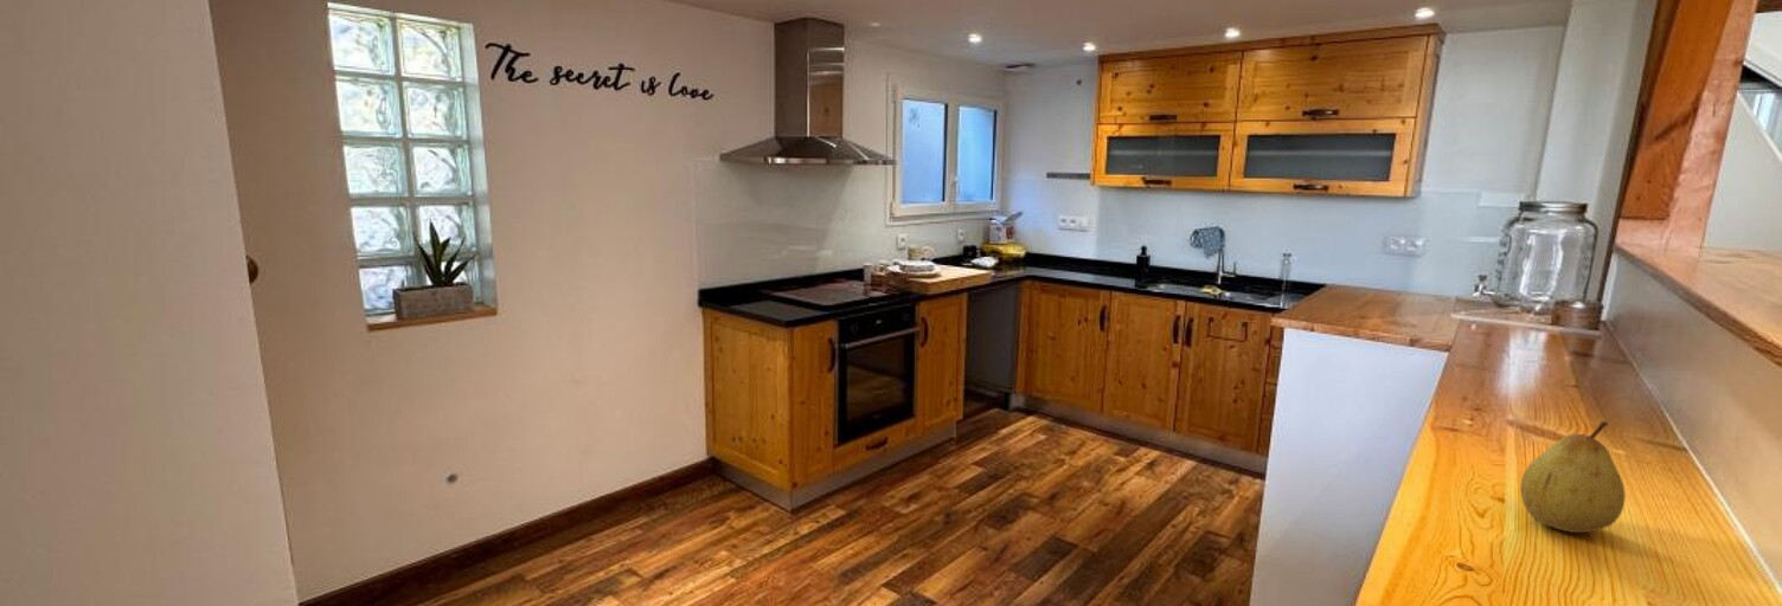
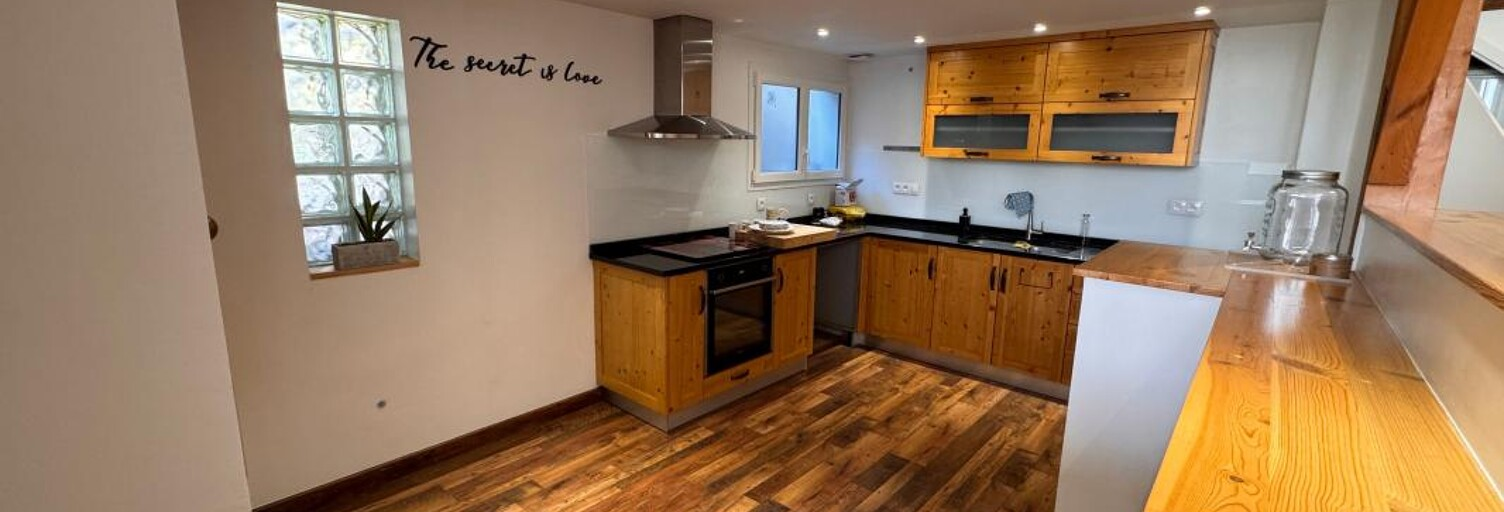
- fruit (1573, 473)
